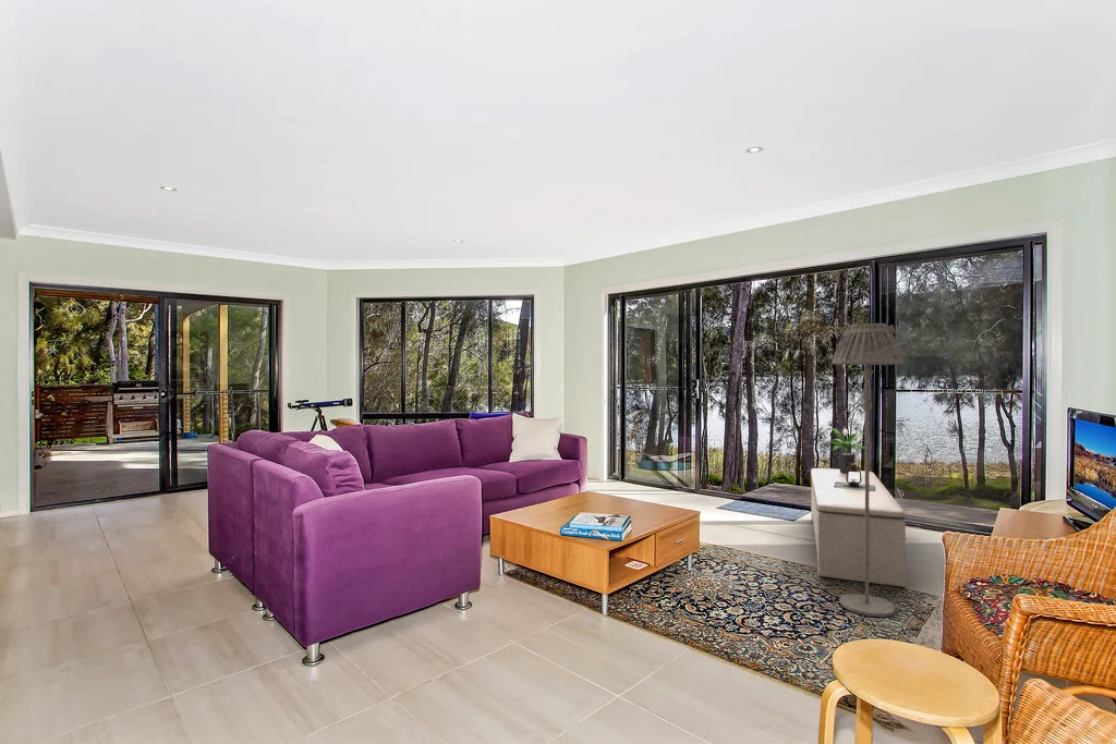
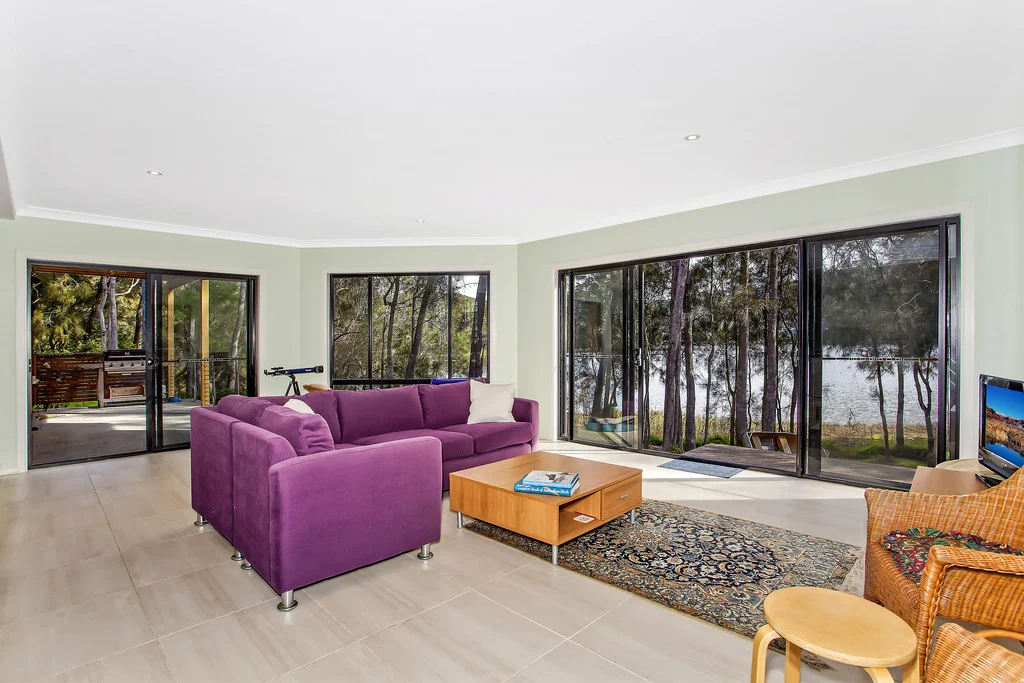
- floor lamp (866, 465)
- bench (849, 515)
- lantern (854, 474)
- potted plant (847, 450)
